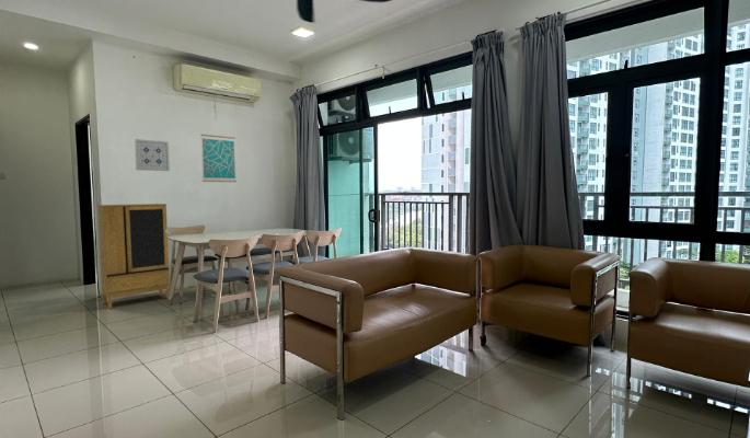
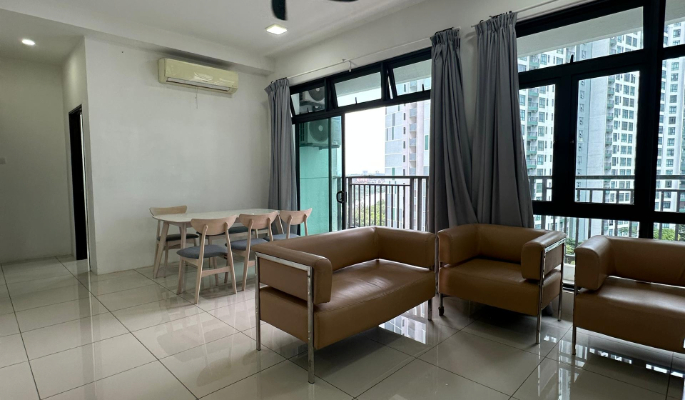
- cabinet (135, 252)
- wall art (152, 155)
- wall art (219, 159)
